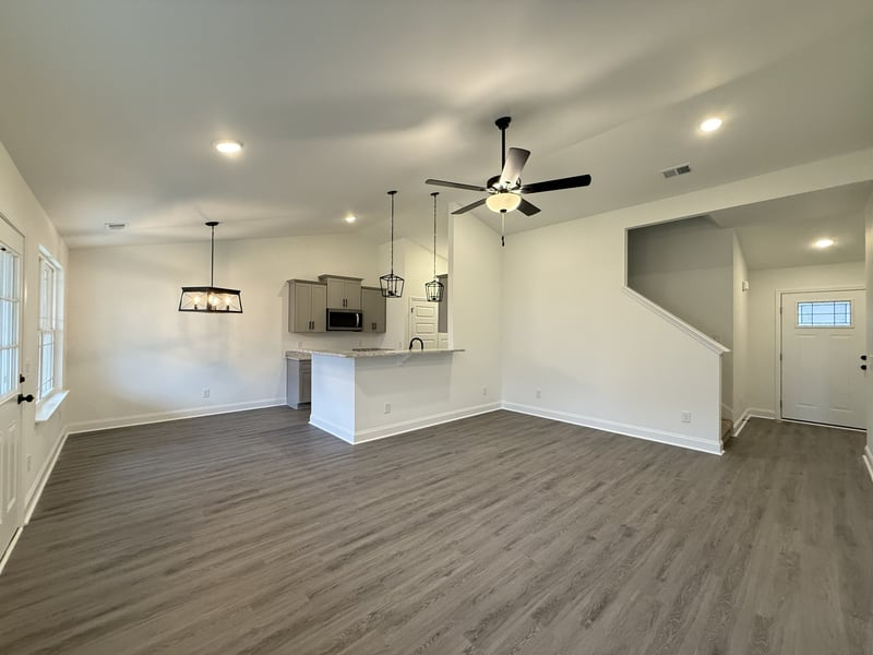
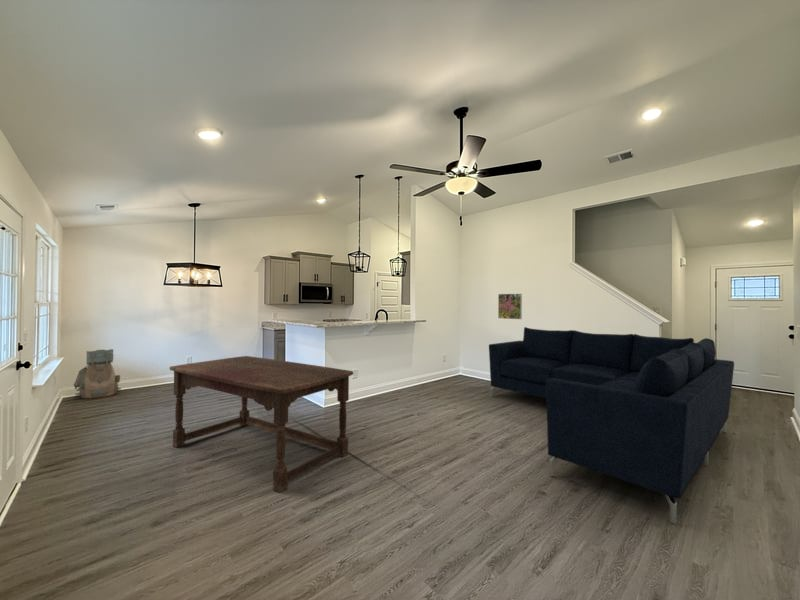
+ sofa (564, 381)
+ dining table (260, 404)
+ backpack (98, 372)
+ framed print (509, 306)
